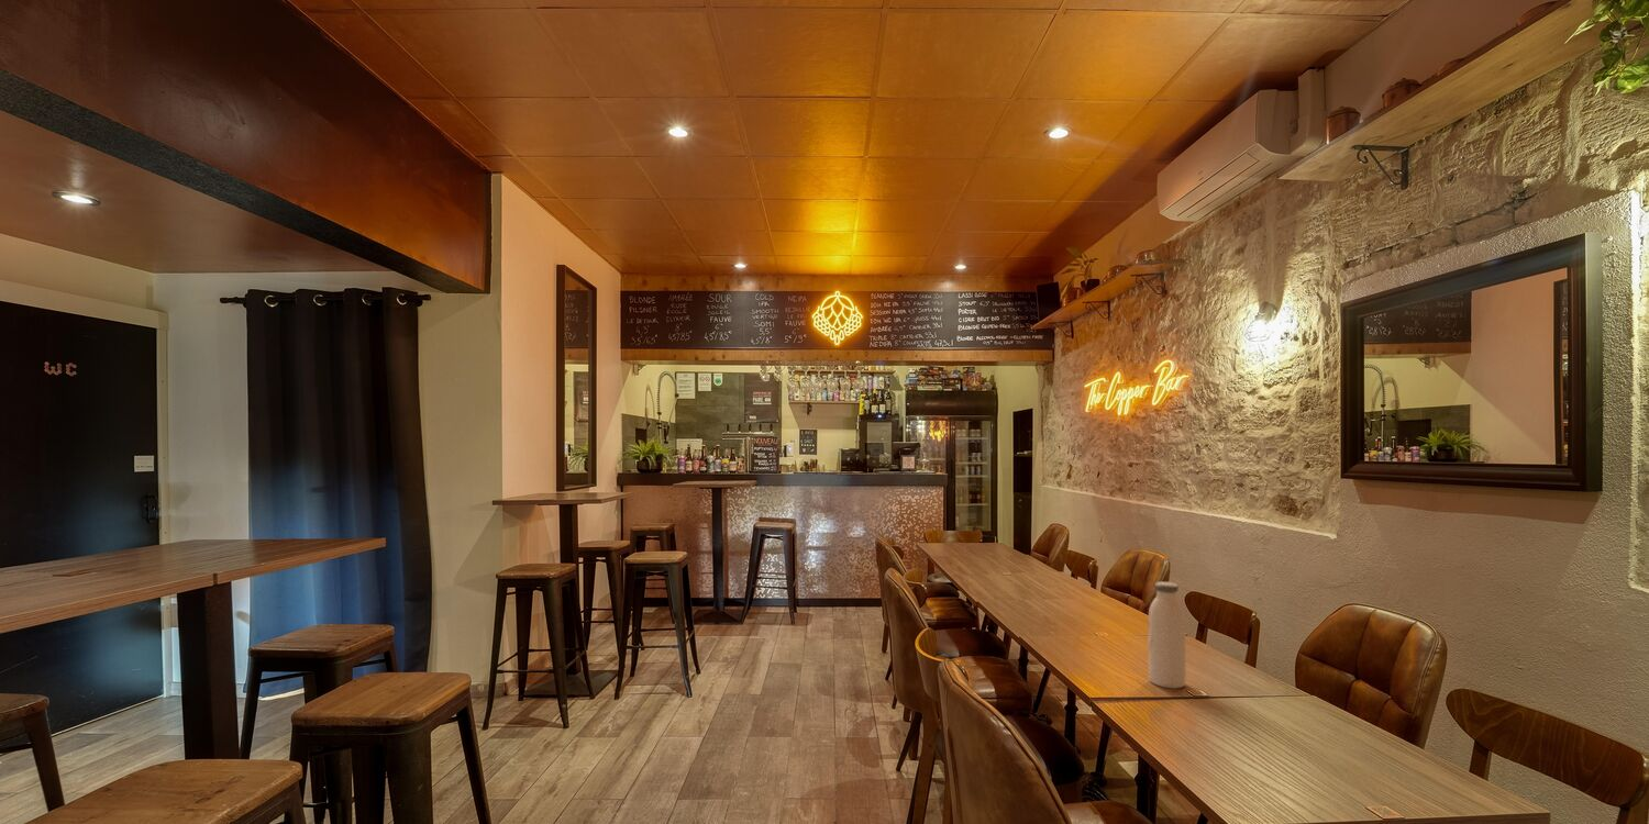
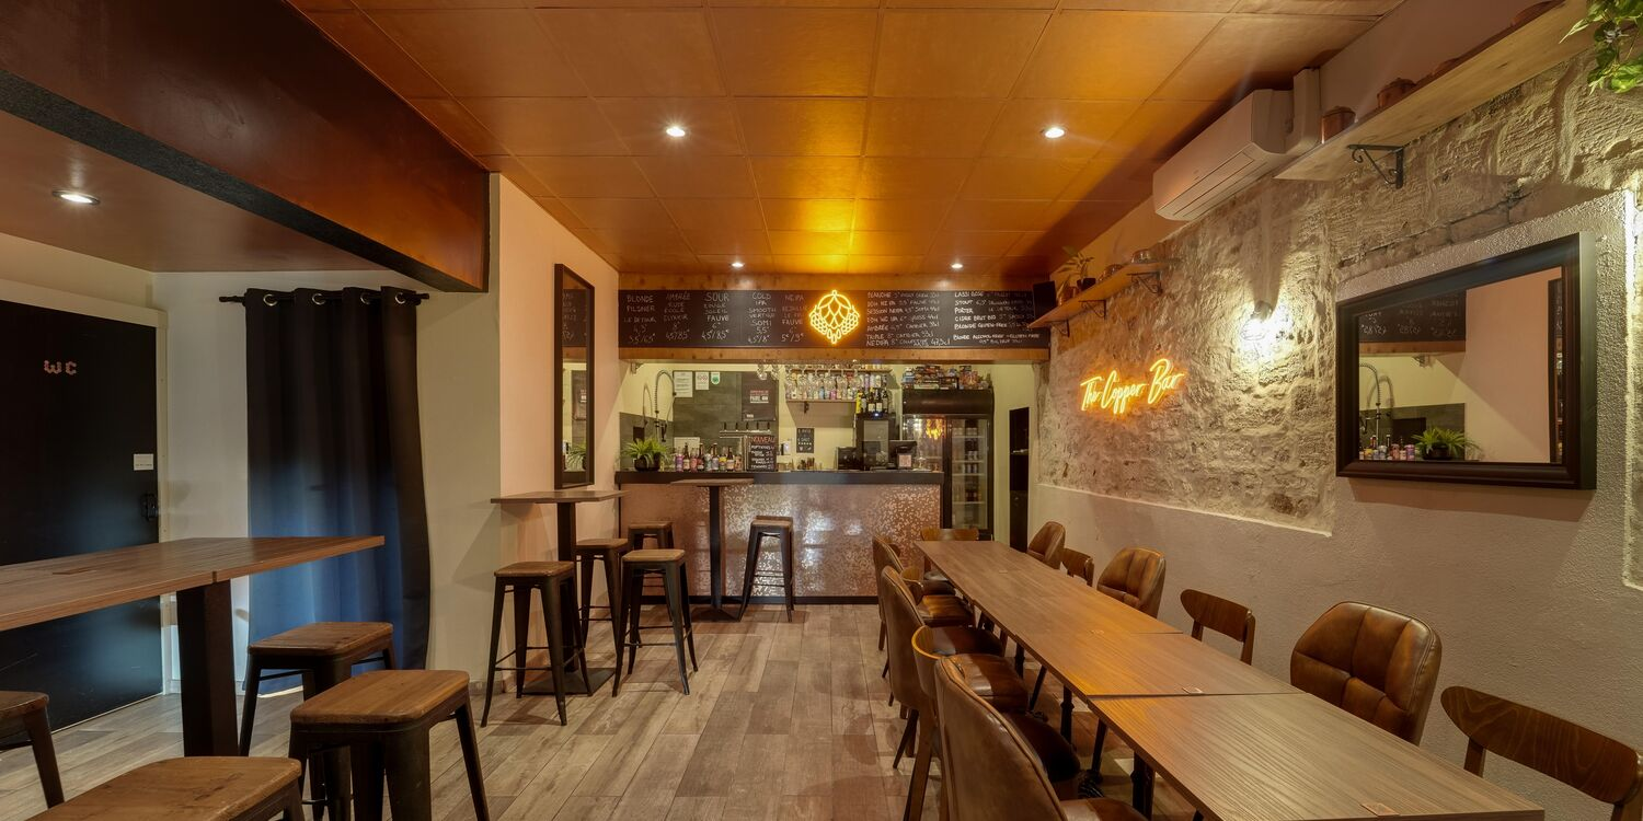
- water bottle (1166, 633)
